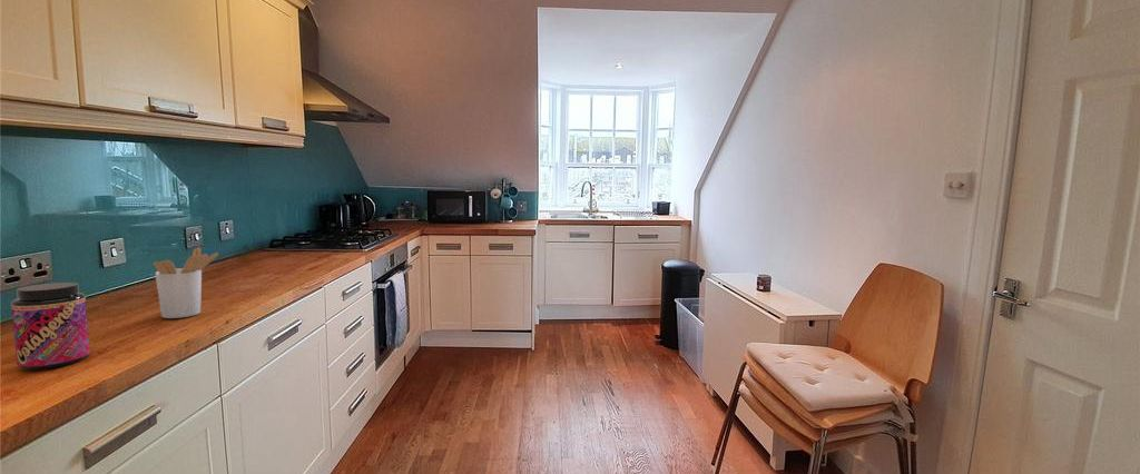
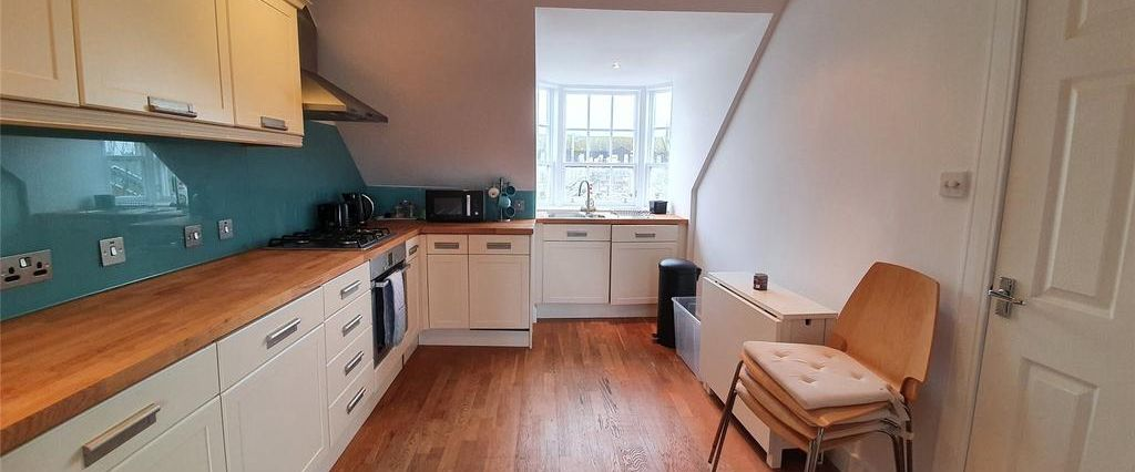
- jar (51, 324)
- utensil holder (187, 282)
